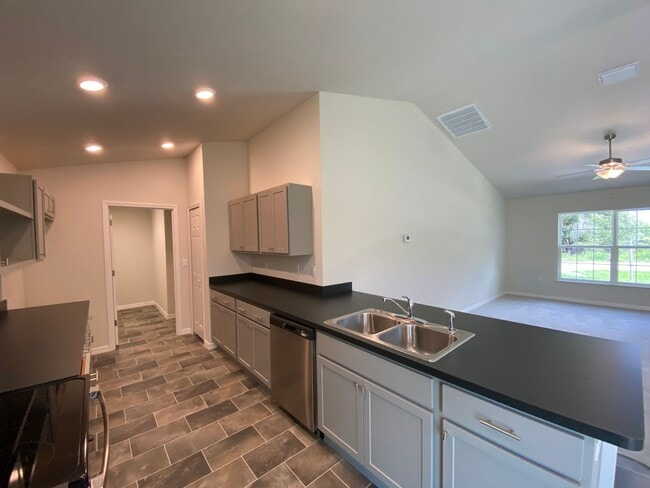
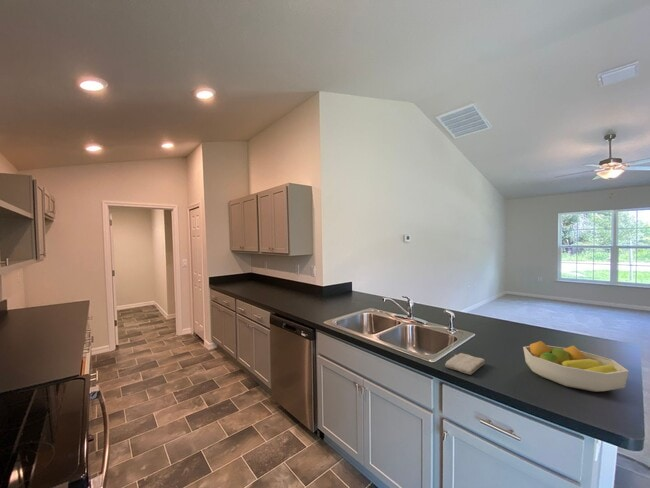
+ fruit bowl (570, 363)
+ washcloth (465, 362)
